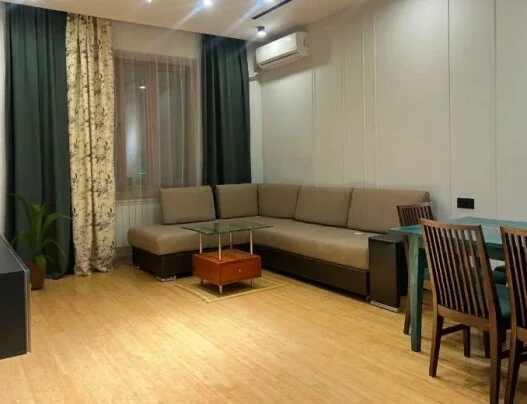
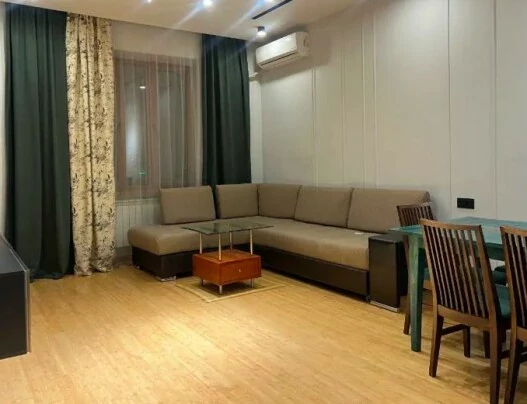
- house plant (44, 240)
